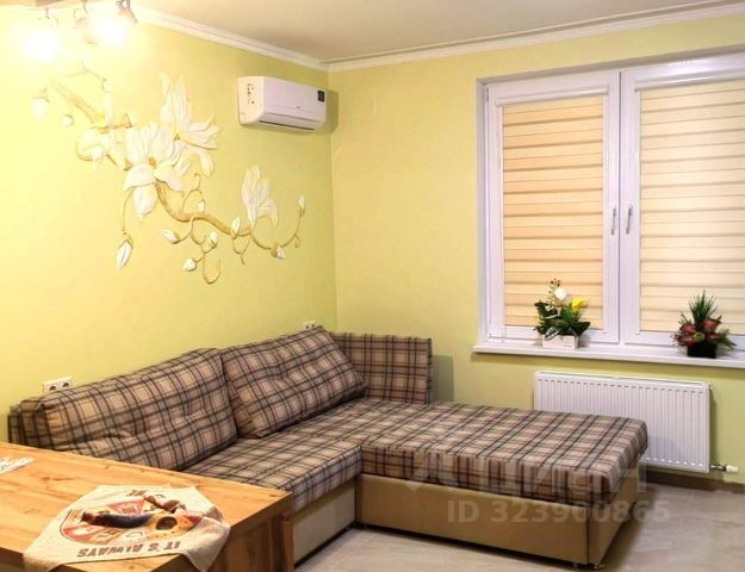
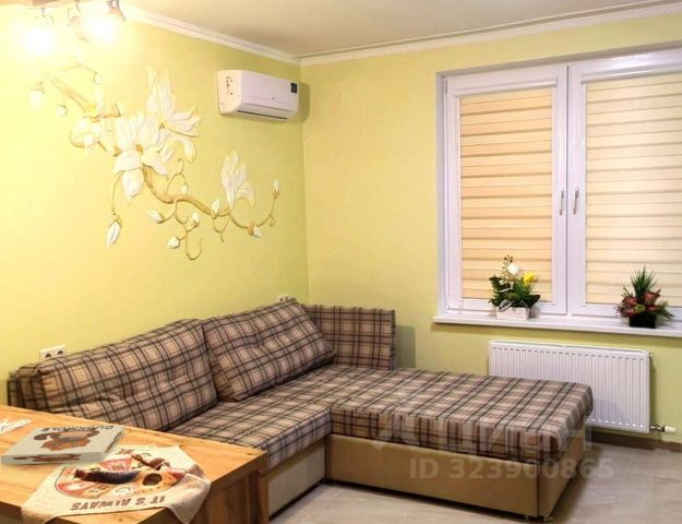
+ board game (67, 443)
